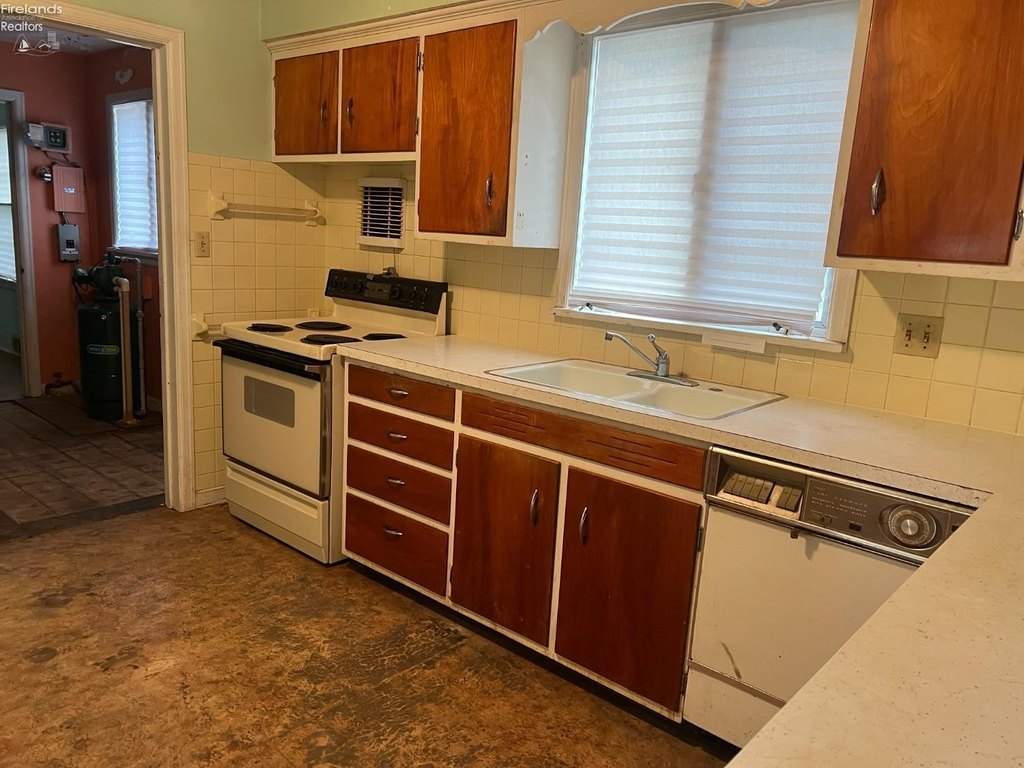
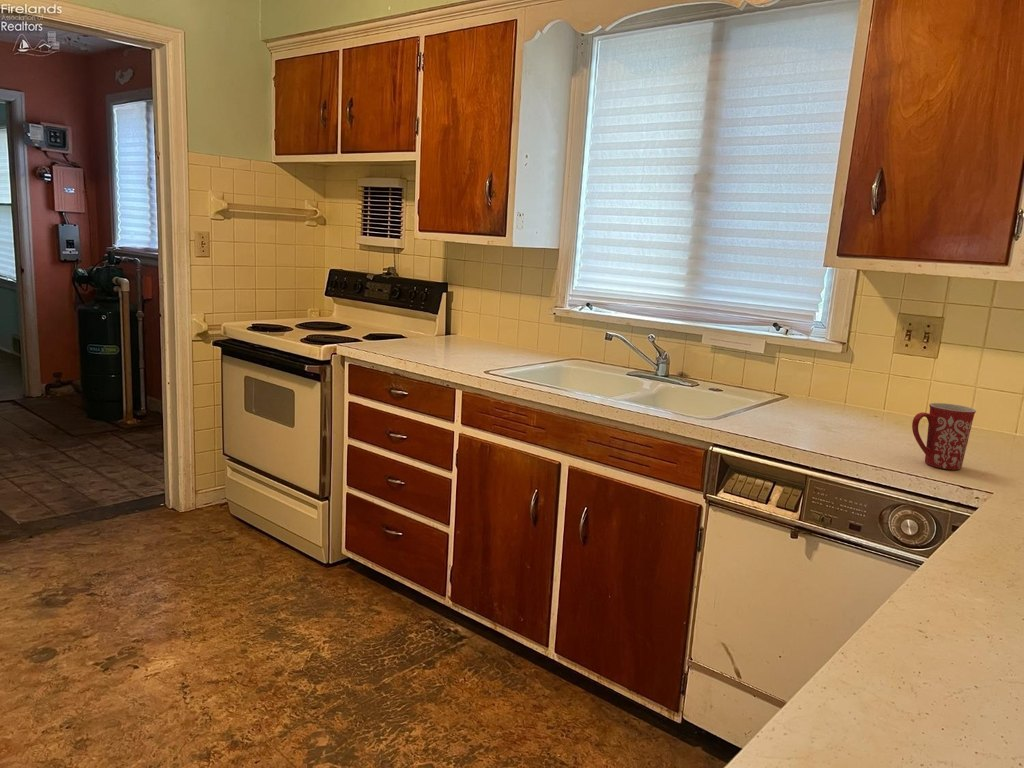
+ mug (939, 435)
